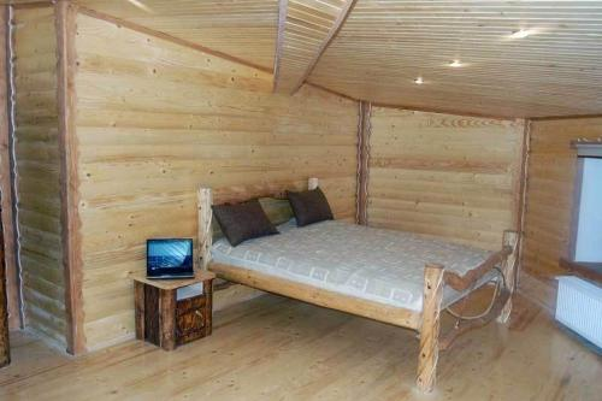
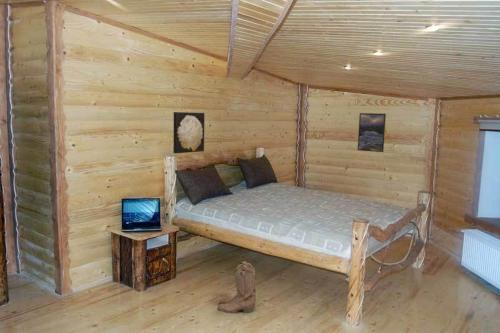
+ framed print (371, 132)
+ boots (236, 286)
+ wall art (189, 132)
